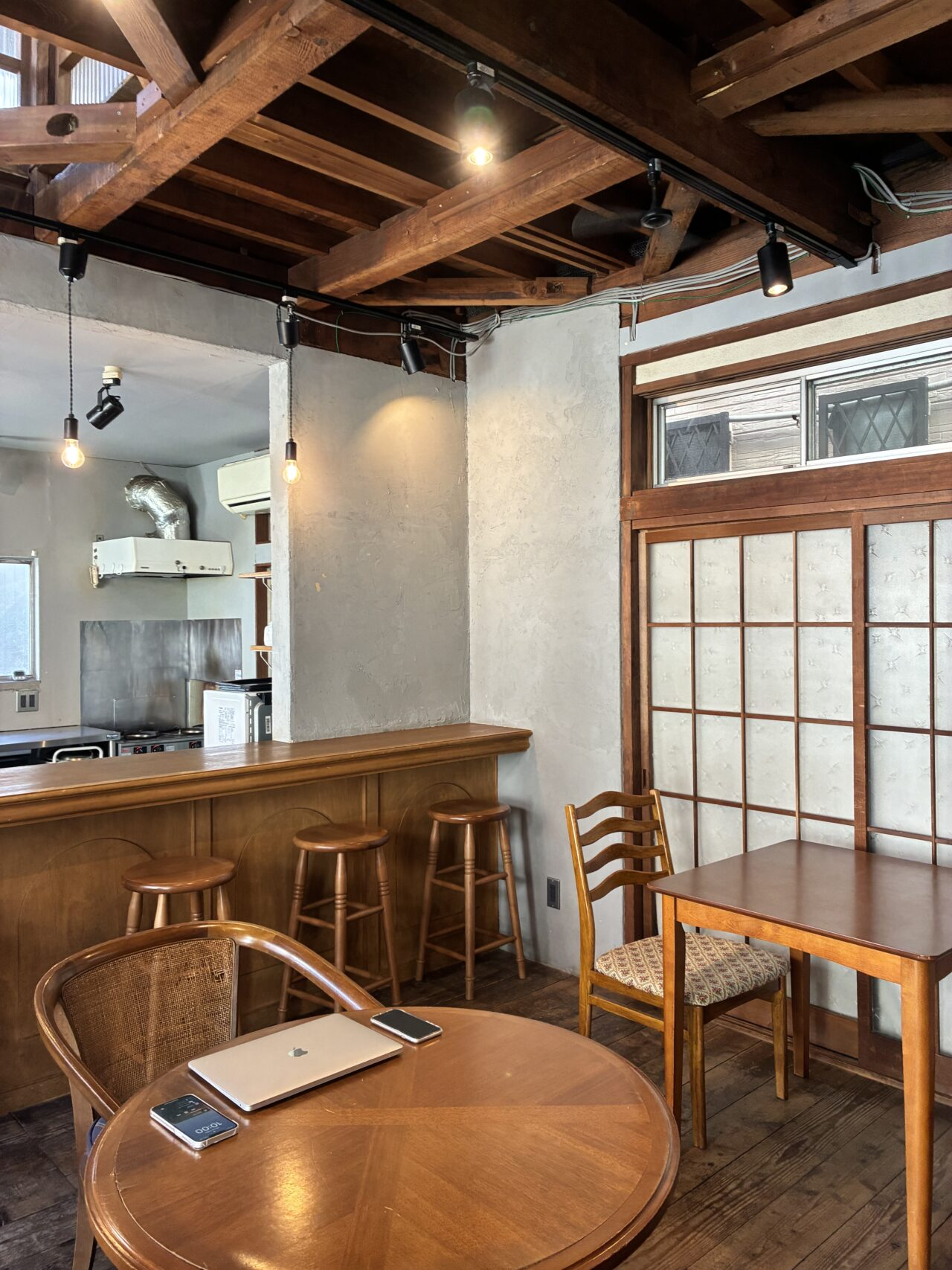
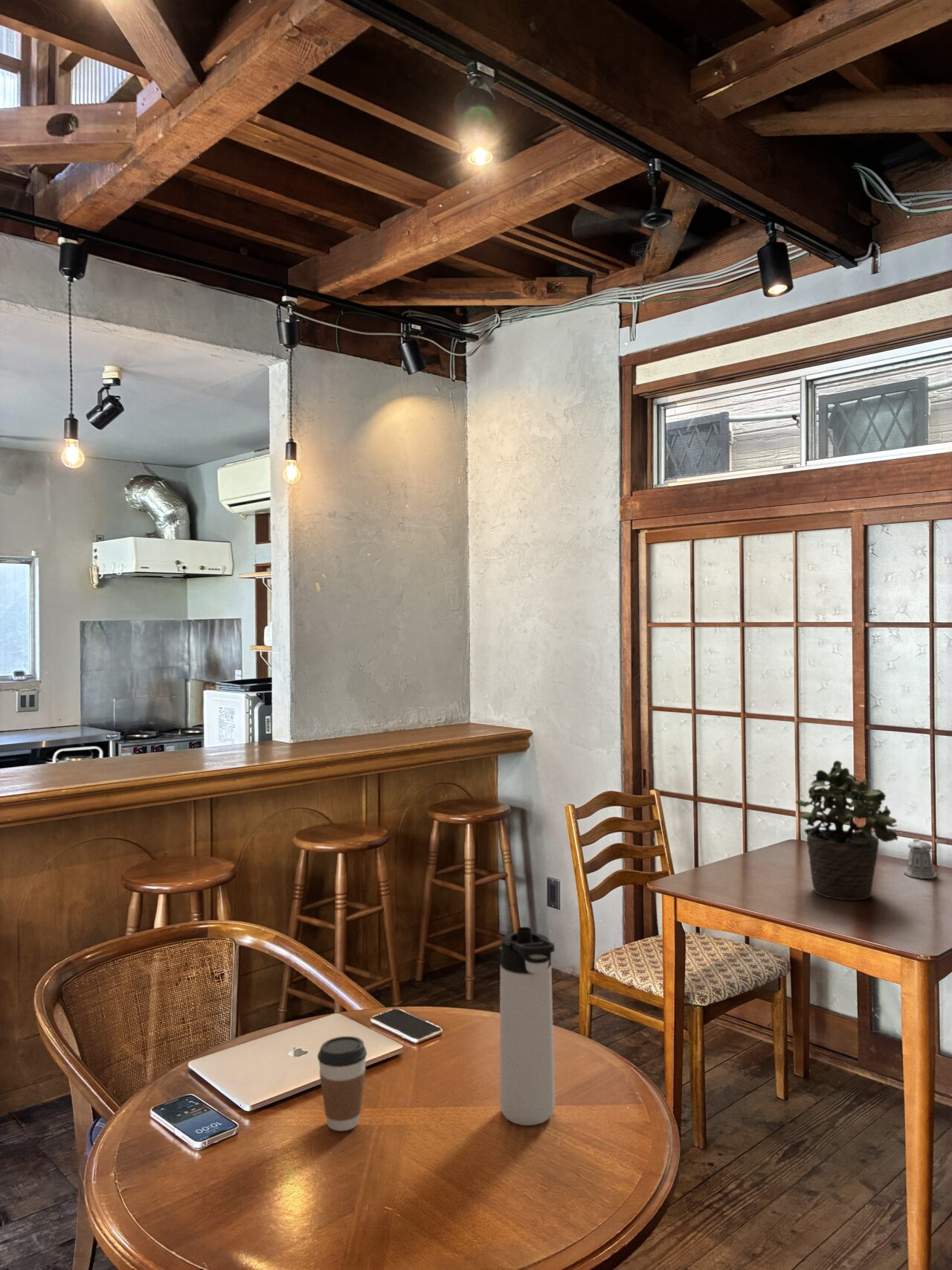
+ thermos bottle (530, 1027)
+ pepper shaker (921, 858)
+ coffee cup (342, 1083)
+ potted plant (842, 827)
